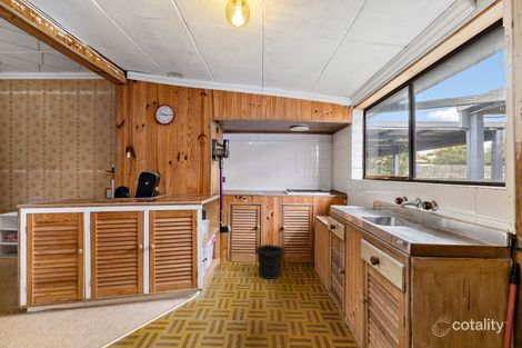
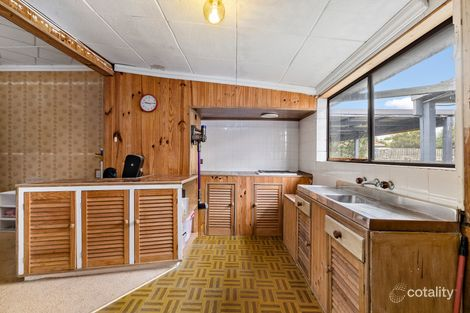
- trash can (269, 261)
